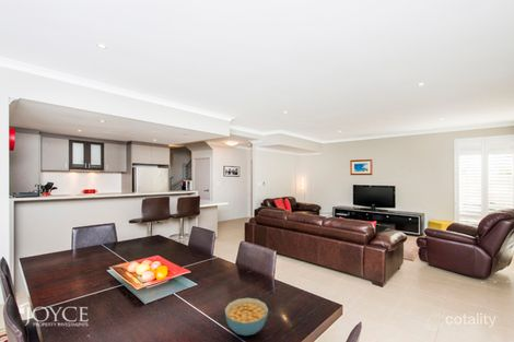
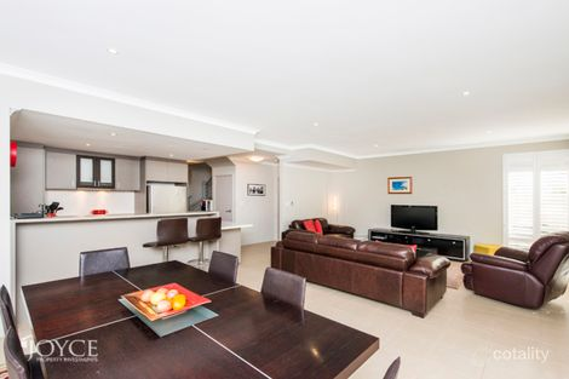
- cereal bowl (246, 319)
